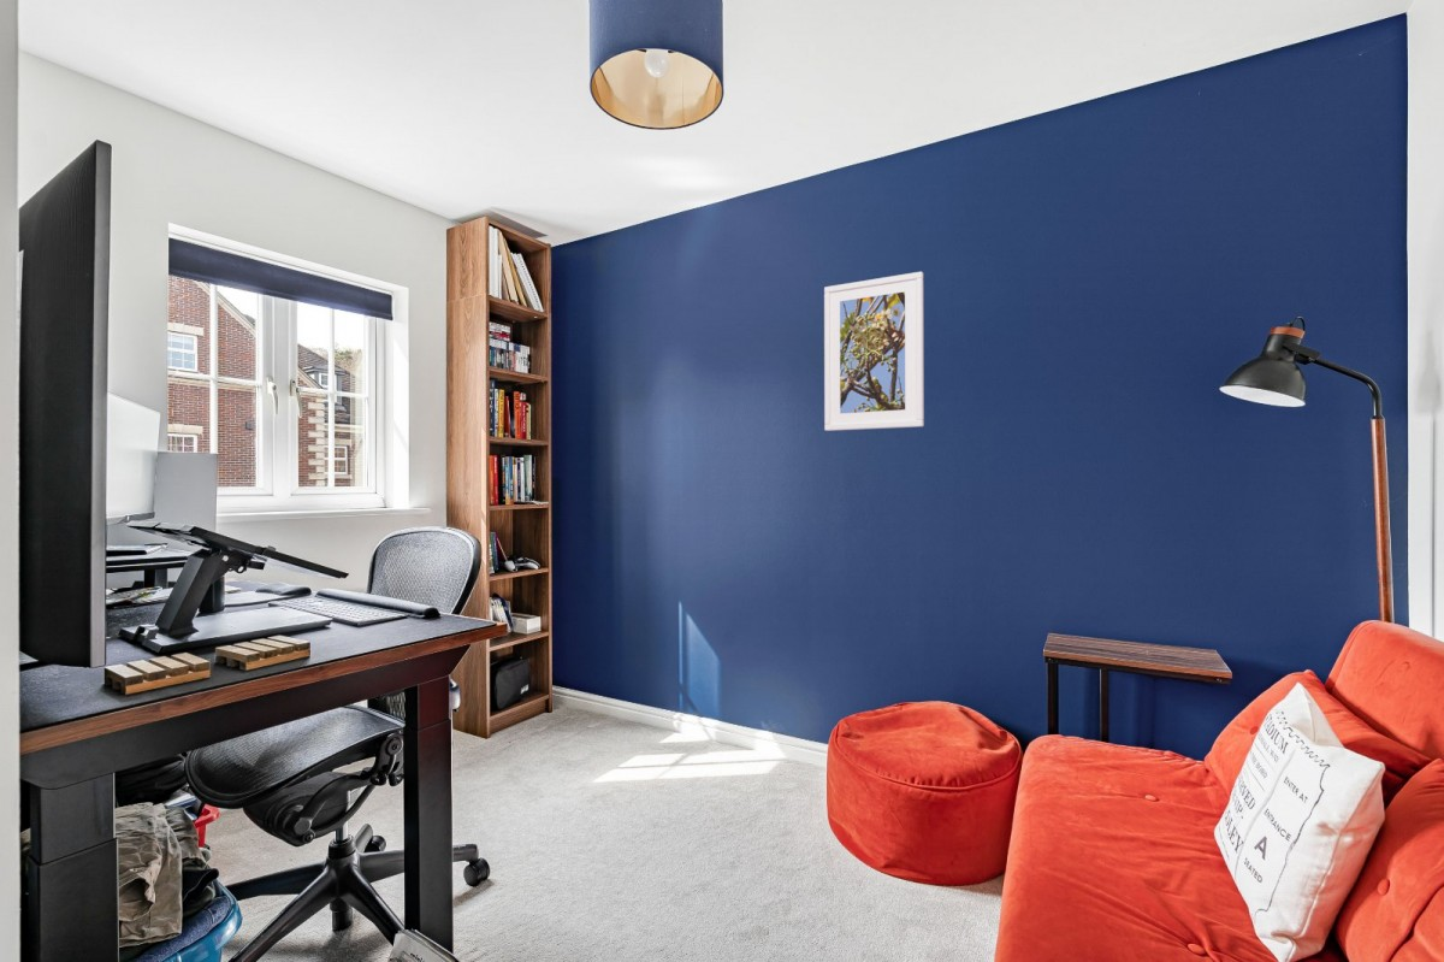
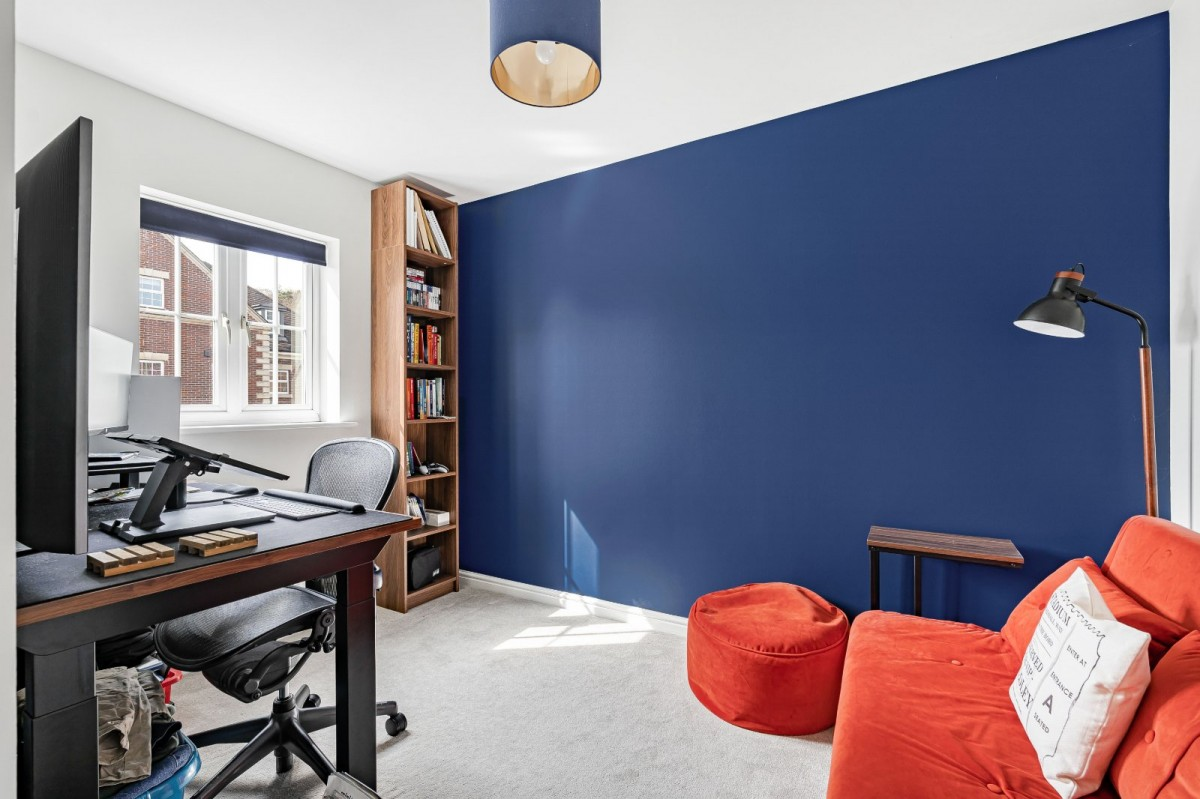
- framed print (871, 354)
